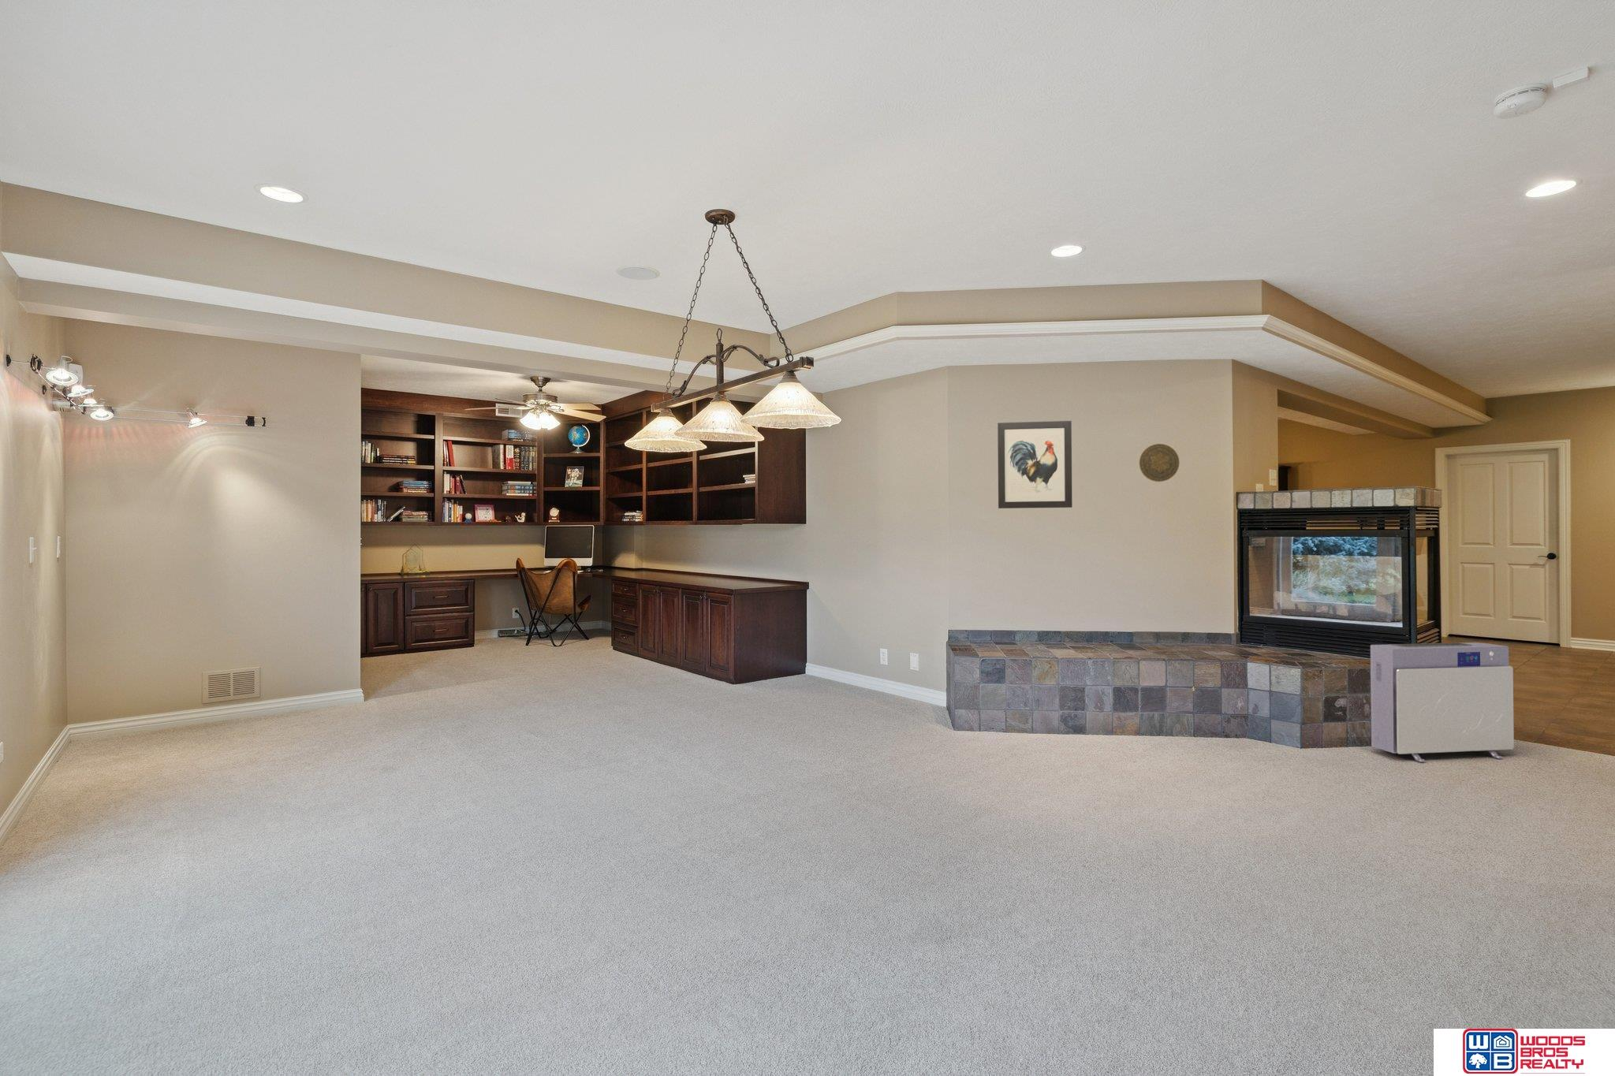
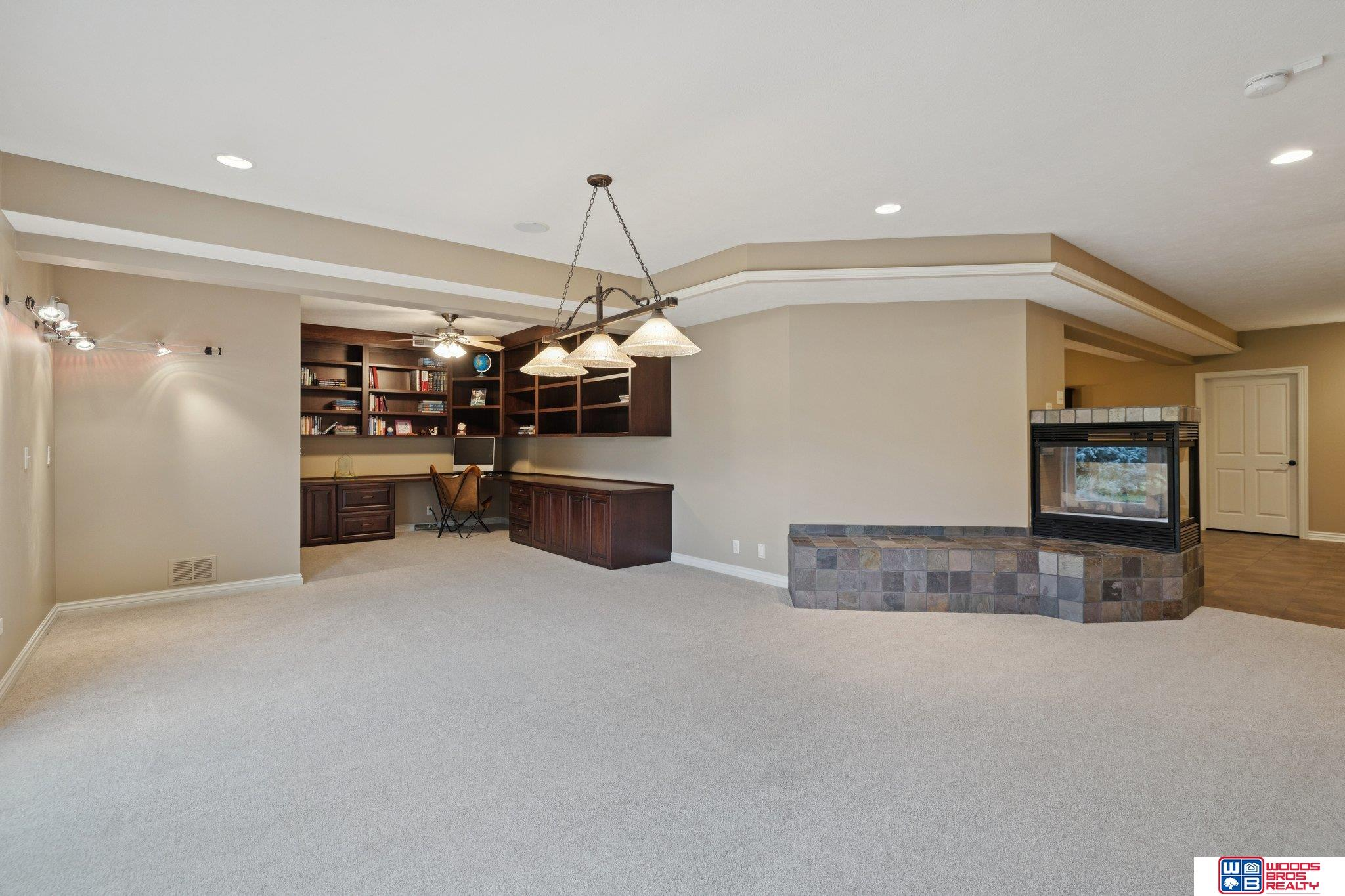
- air purifier (1437, 699)
- wall art (1034, 465)
- decorative plate (1159, 462)
